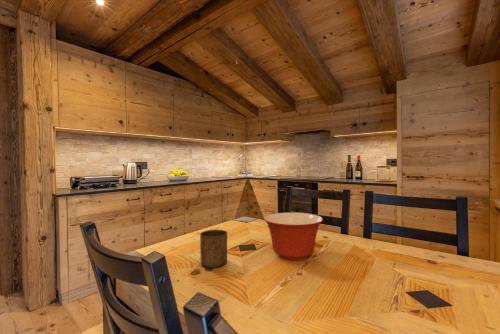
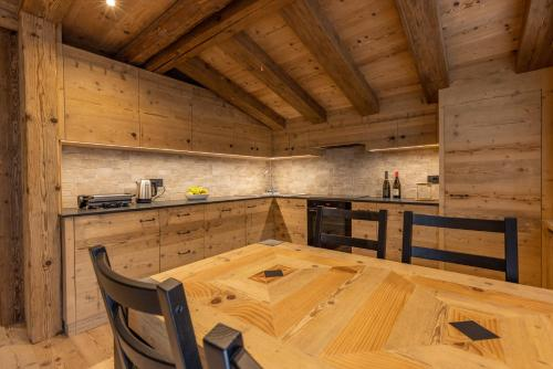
- mixing bowl (293, 236)
- cup (214, 247)
